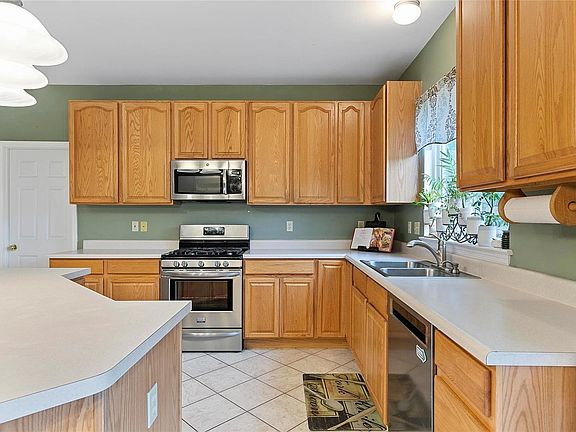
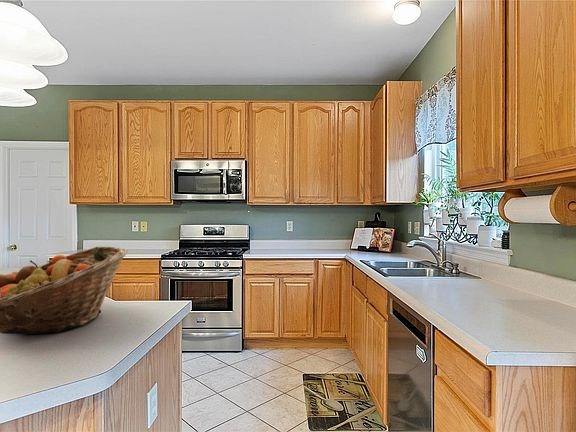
+ fruit basket (56, 284)
